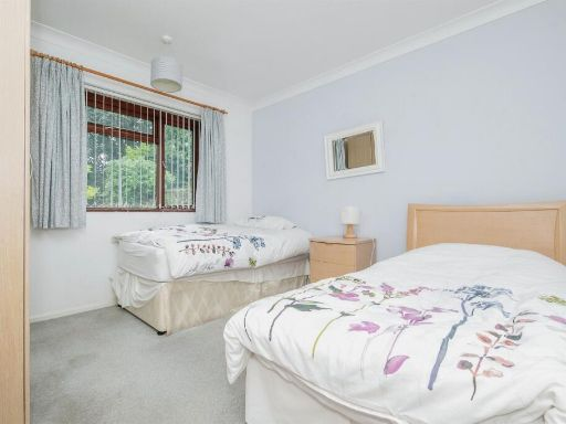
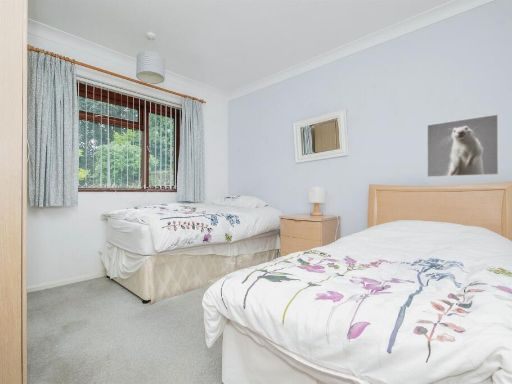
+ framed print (460, 148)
